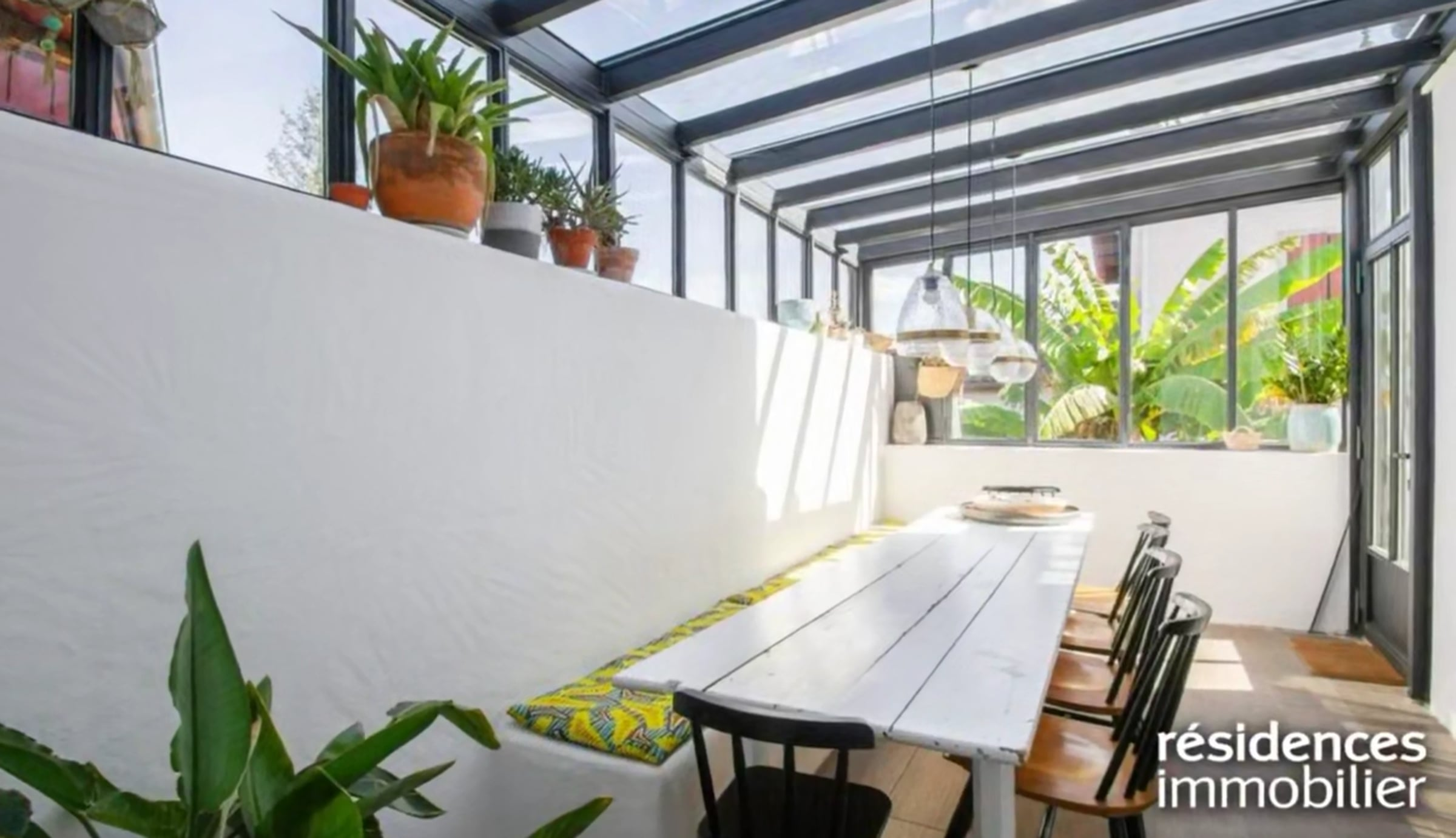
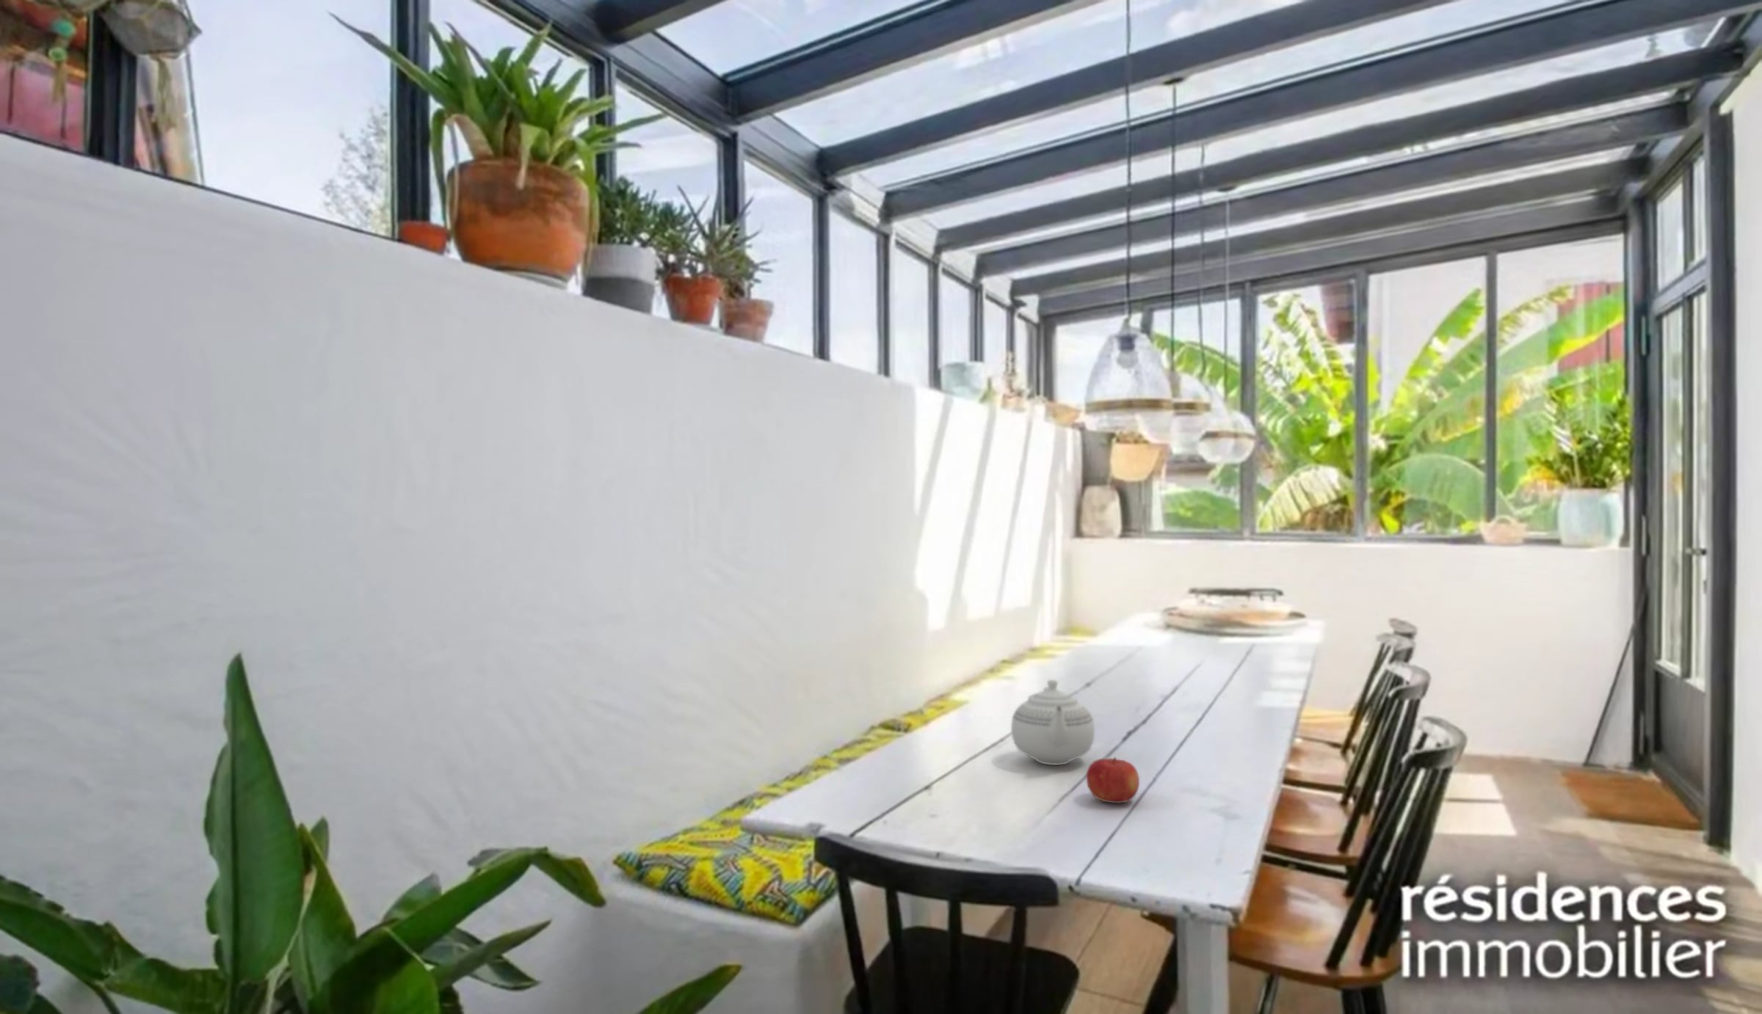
+ teapot (1052, 719)
+ fruit (1112, 778)
